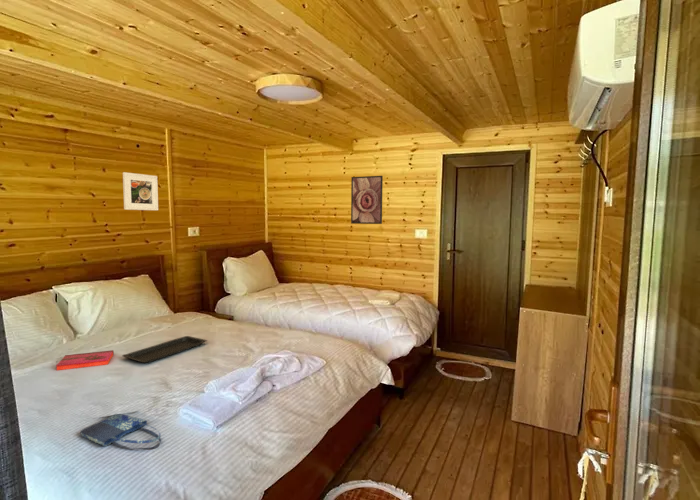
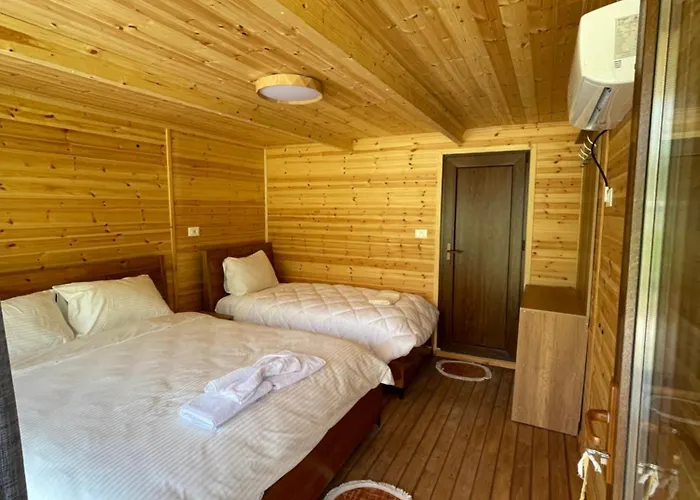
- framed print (366, 200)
- hardback book (86, 360)
- serving tray (167, 349)
- shopping bag (126, 431)
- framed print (141, 192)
